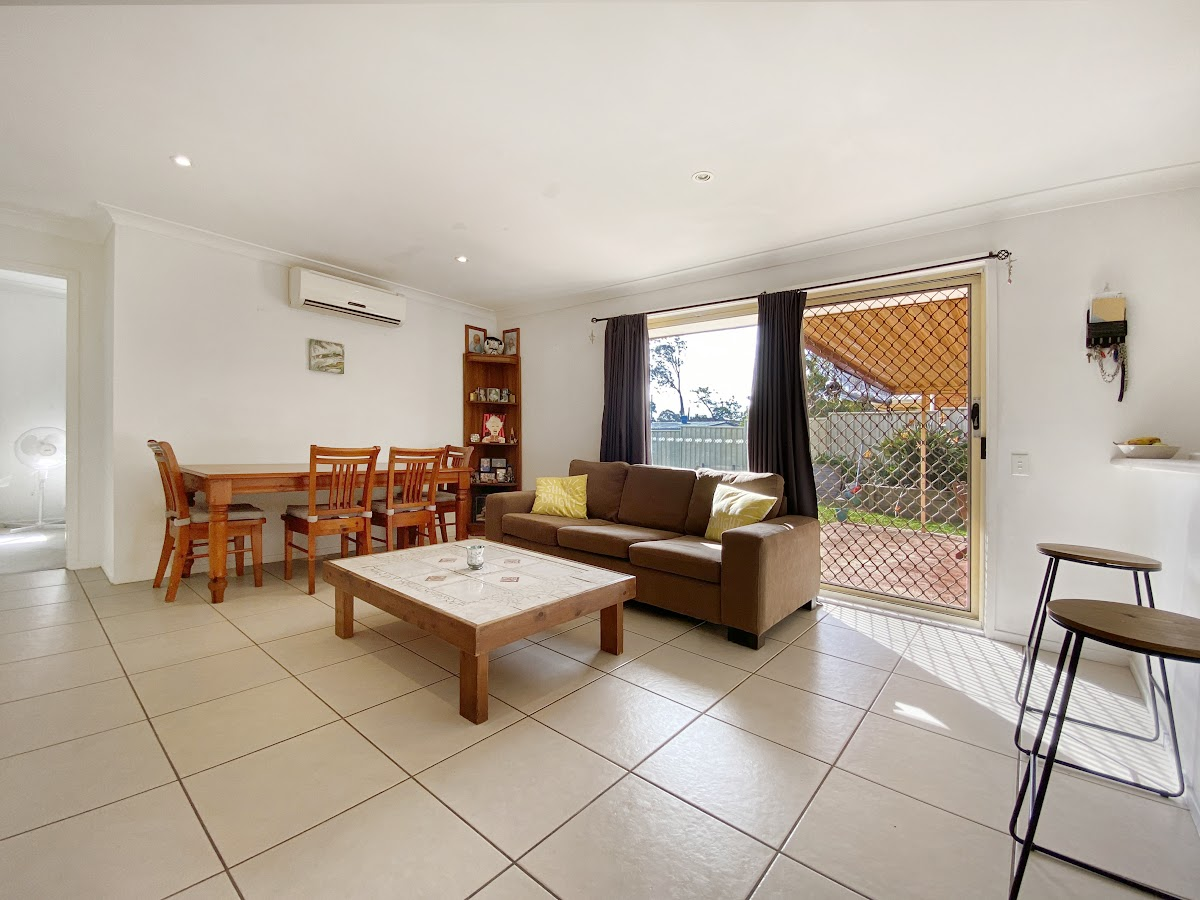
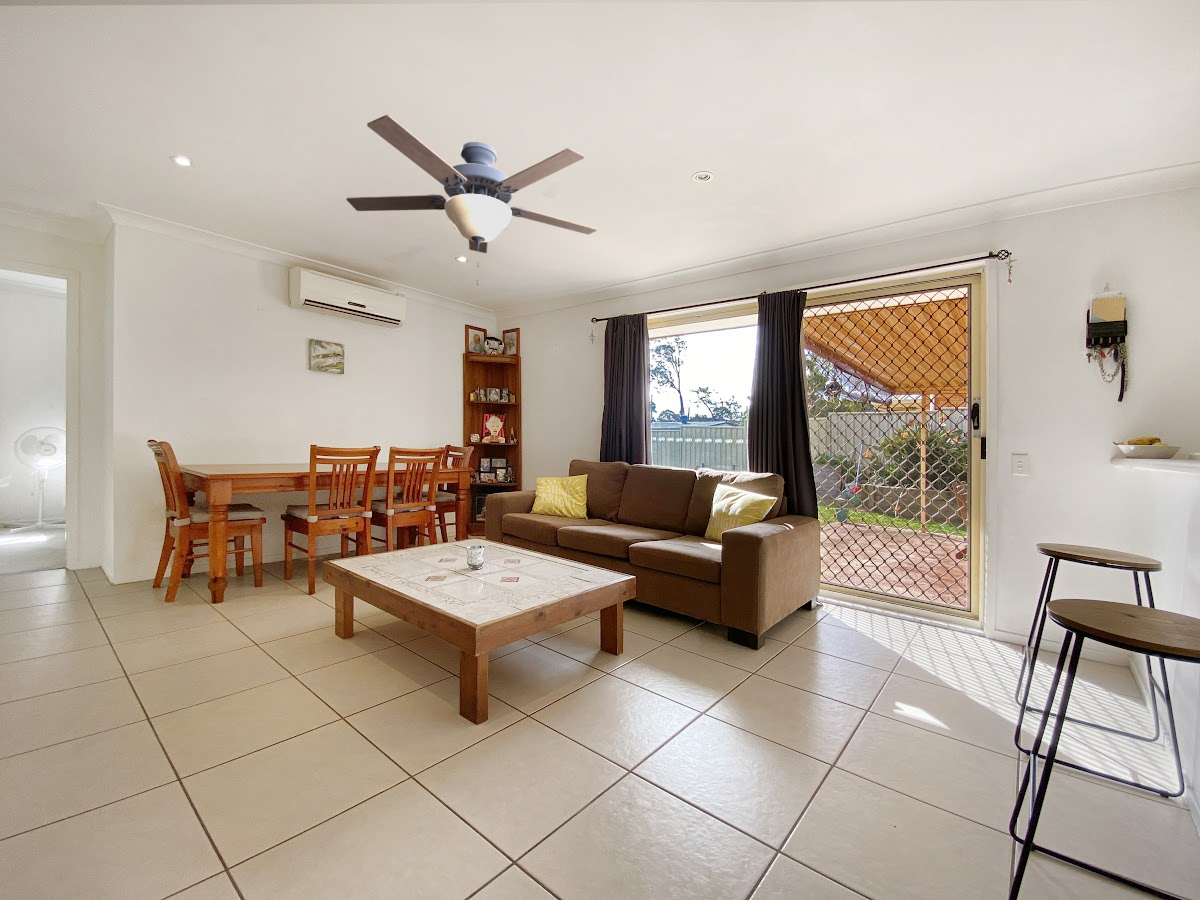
+ ceiling fan (478, 221)
